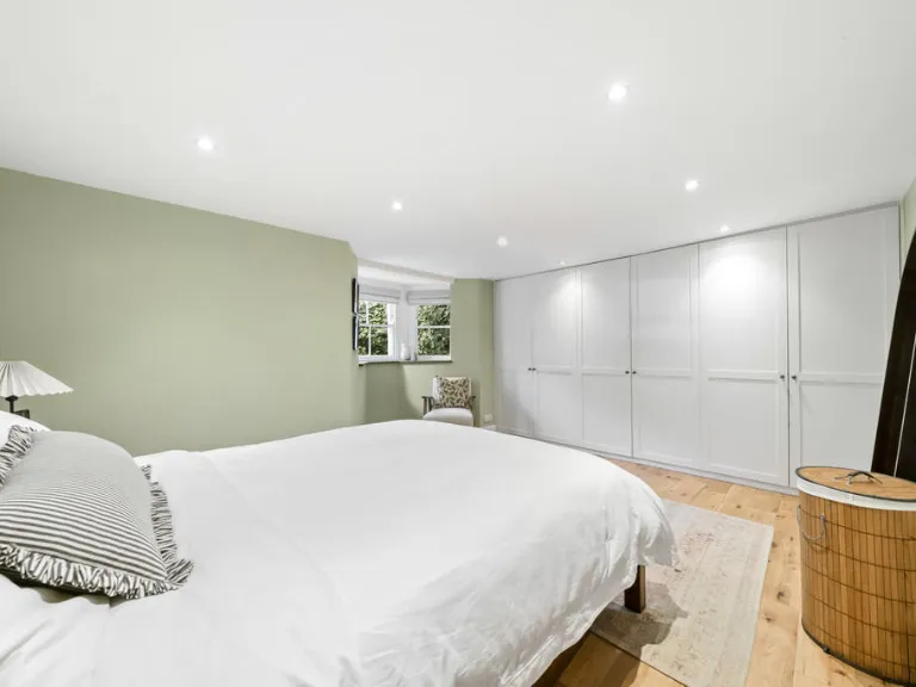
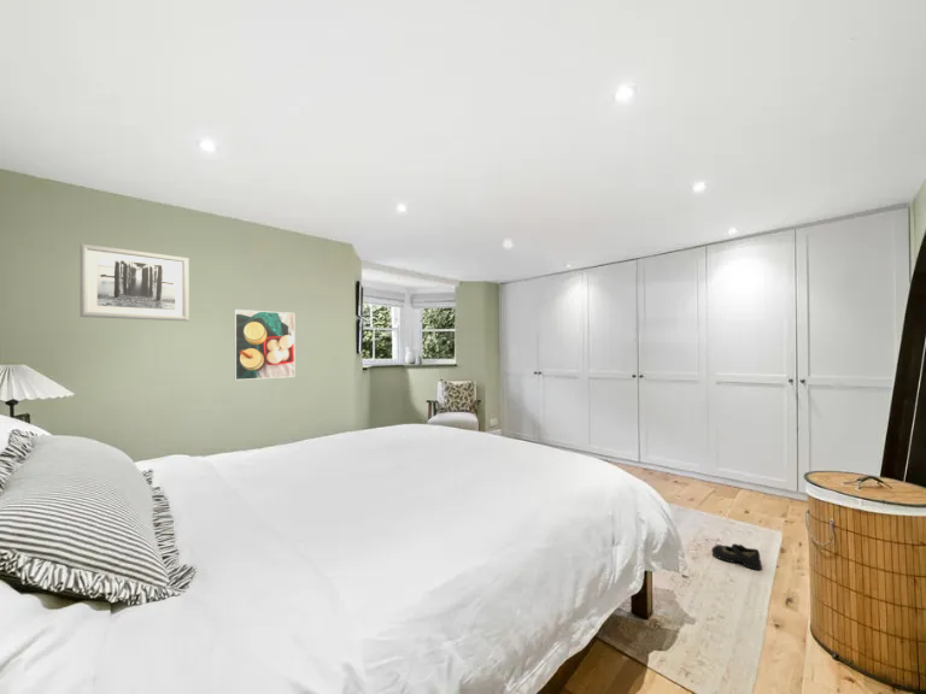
+ wall art (137, 284)
+ shoe (735, 552)
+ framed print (265, 345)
